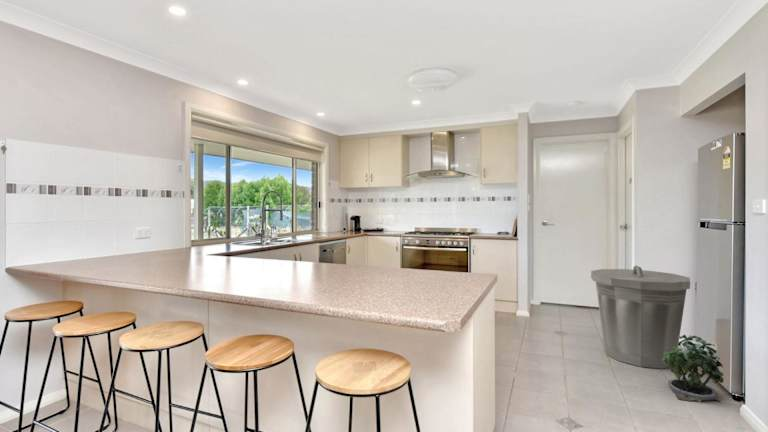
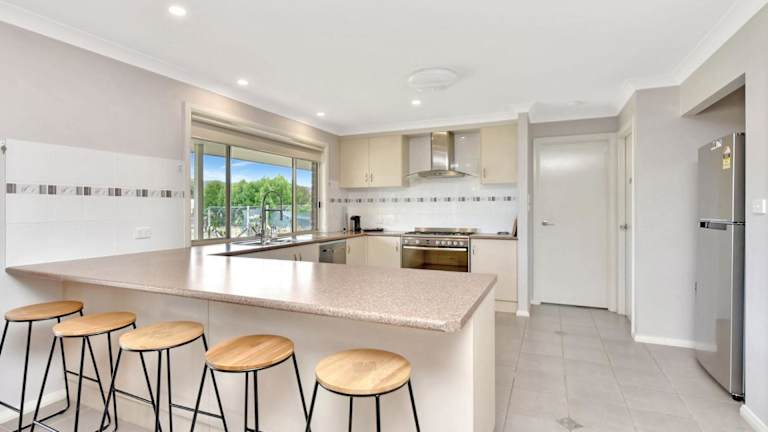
- trash can (639, 310)
- potted plant (691, 363)
